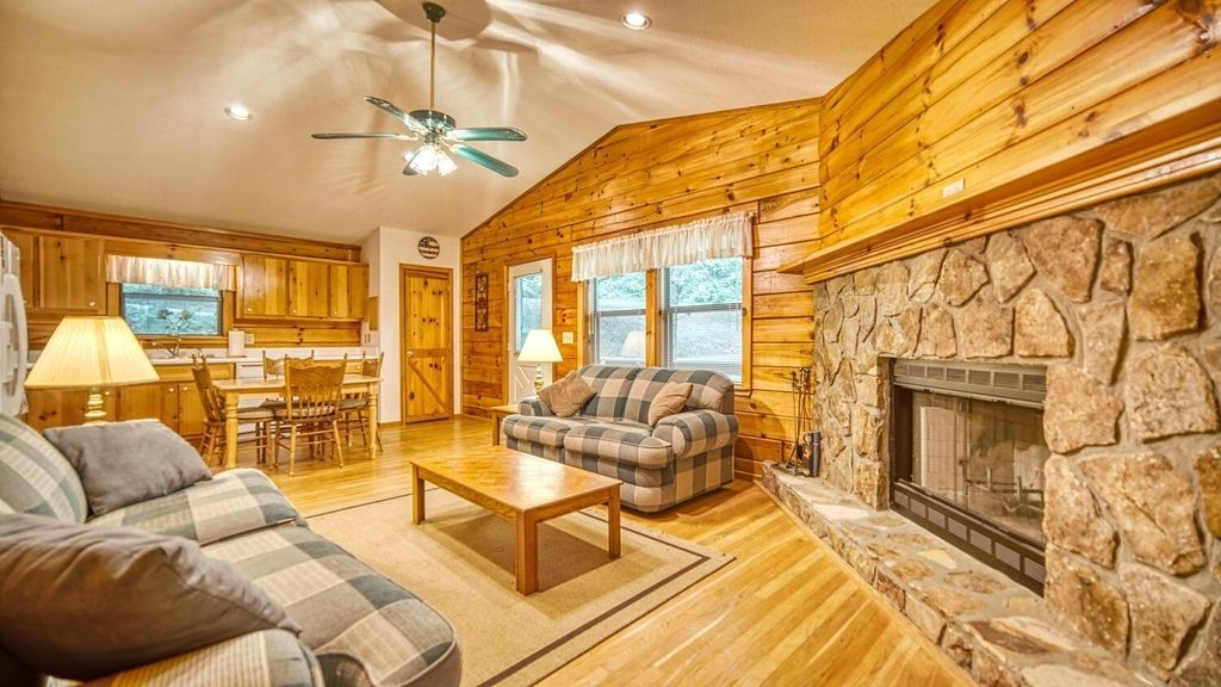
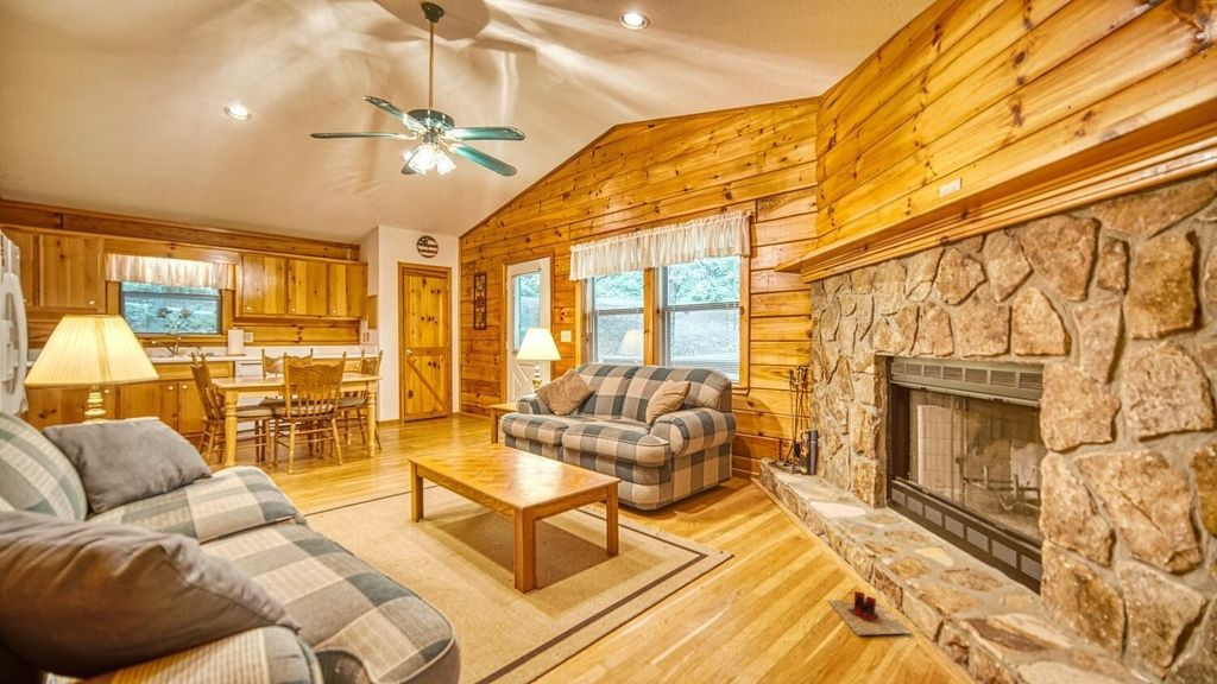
+ slippers (866, 606)
